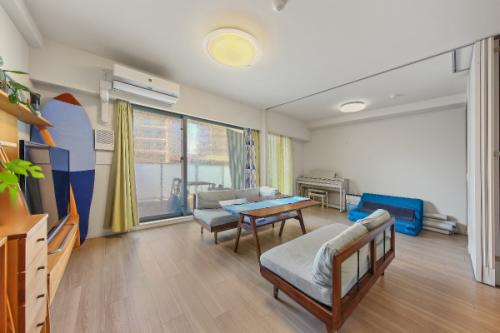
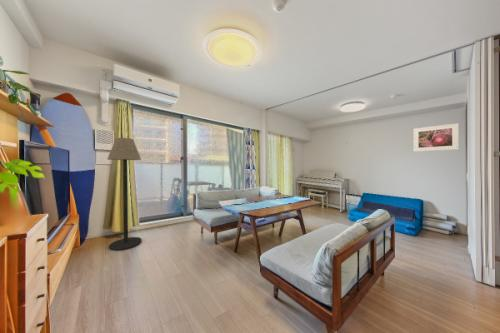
+ floor lamp (125, 191)
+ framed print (434, 138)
